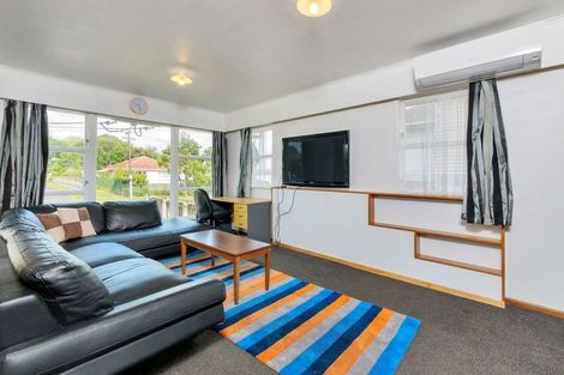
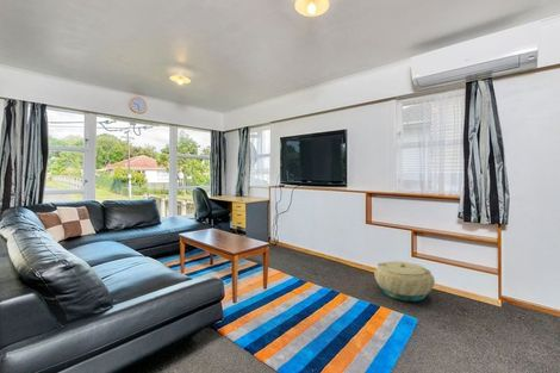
+ basket (403, 278)
